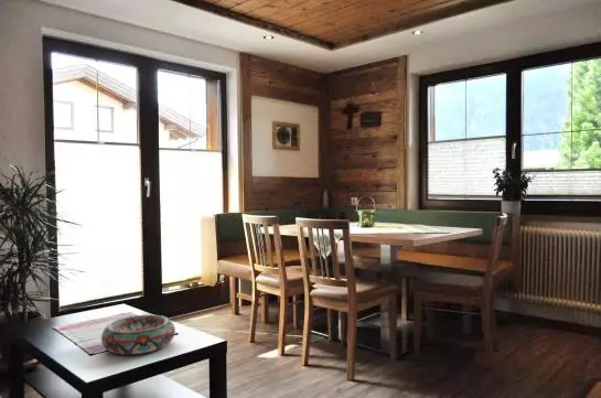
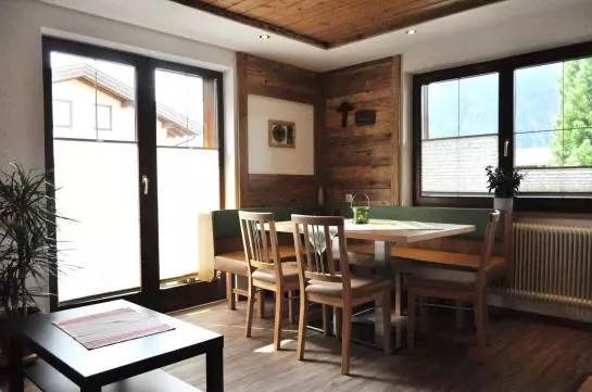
- decorative bowl (139, 333)
